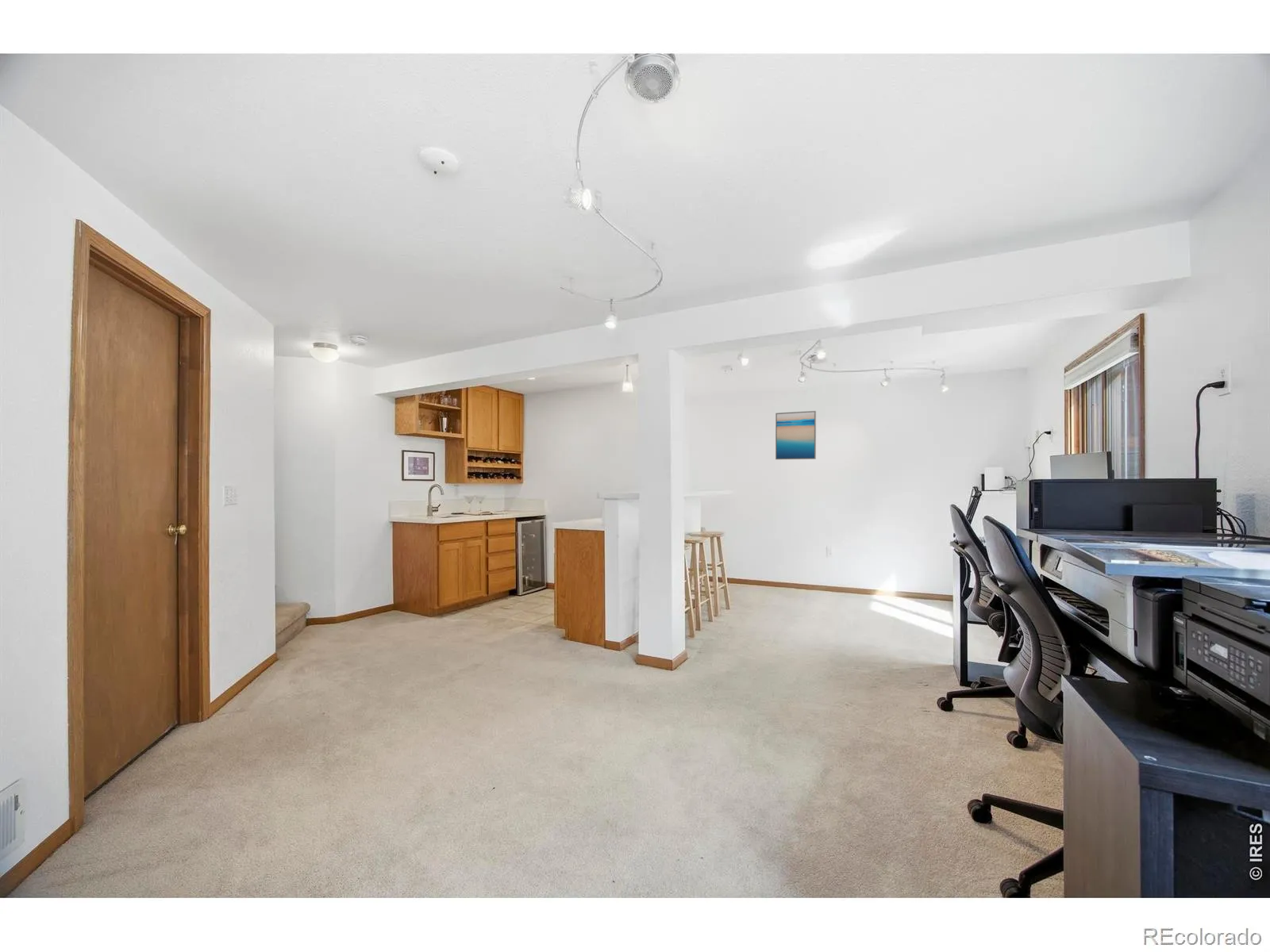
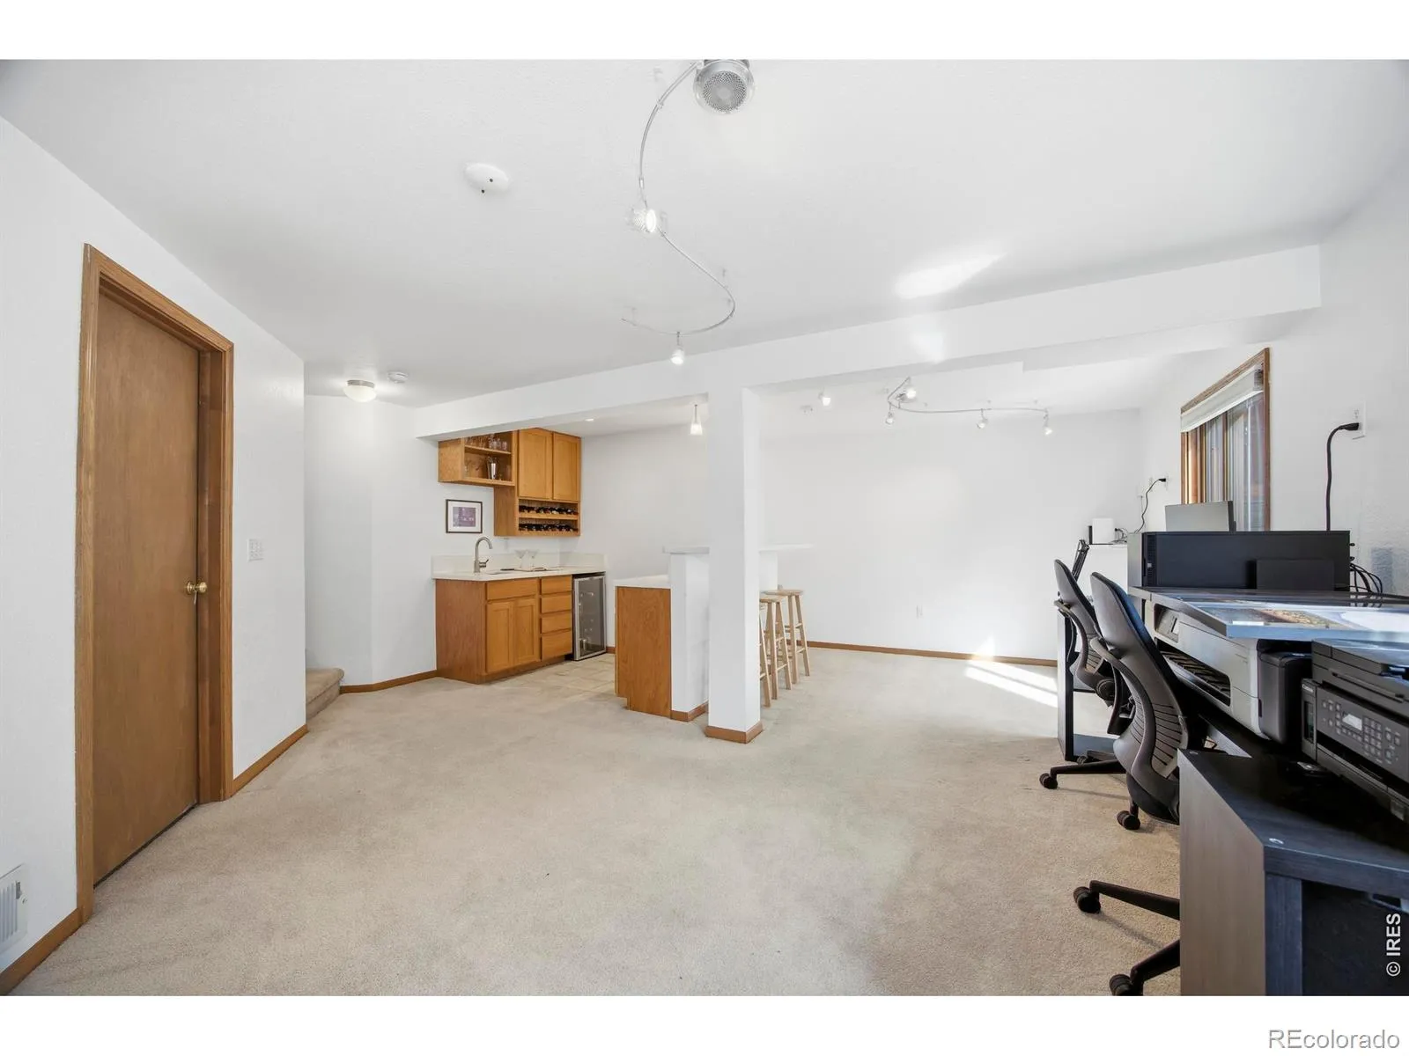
- wall art (795, 436)
